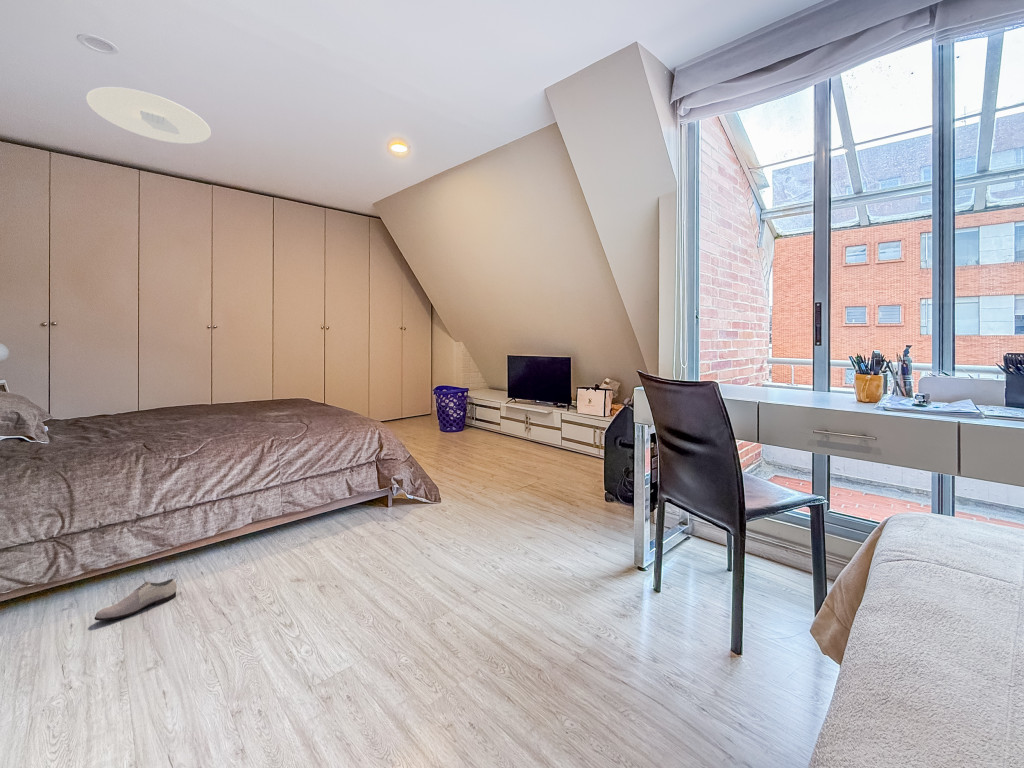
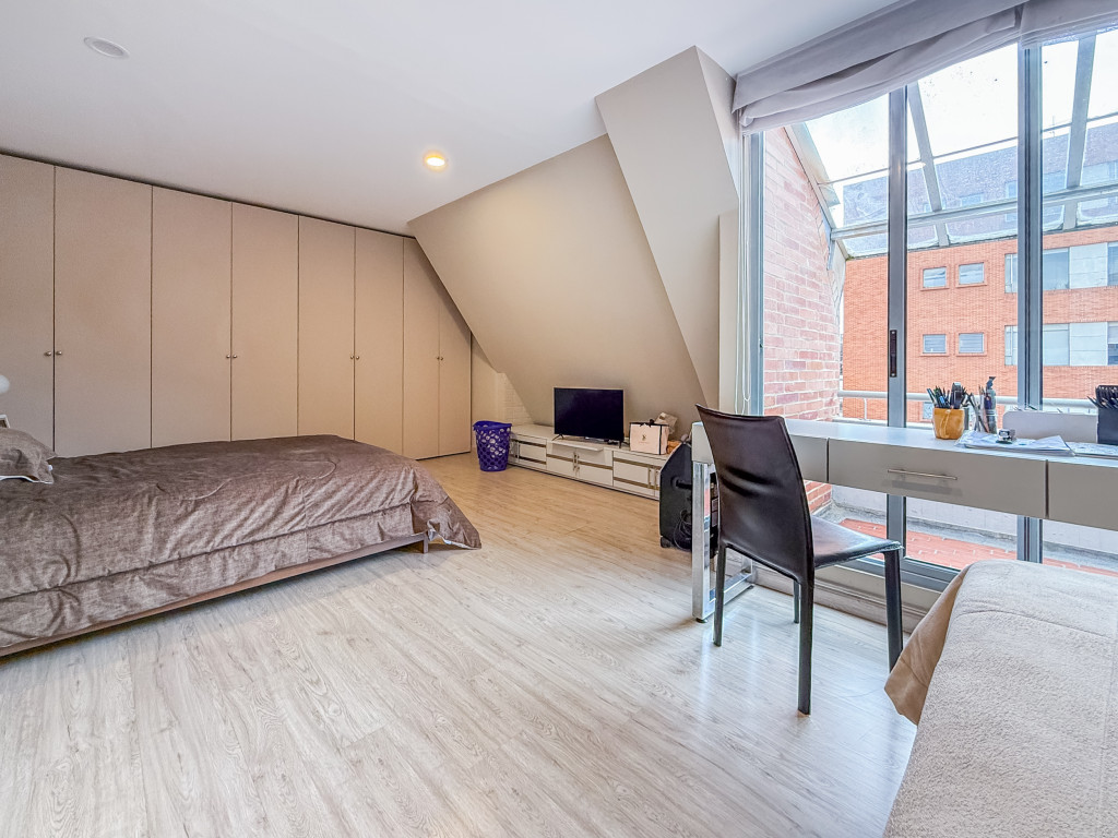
- shoe (137, 596)
- ceiling light (152, 113)
